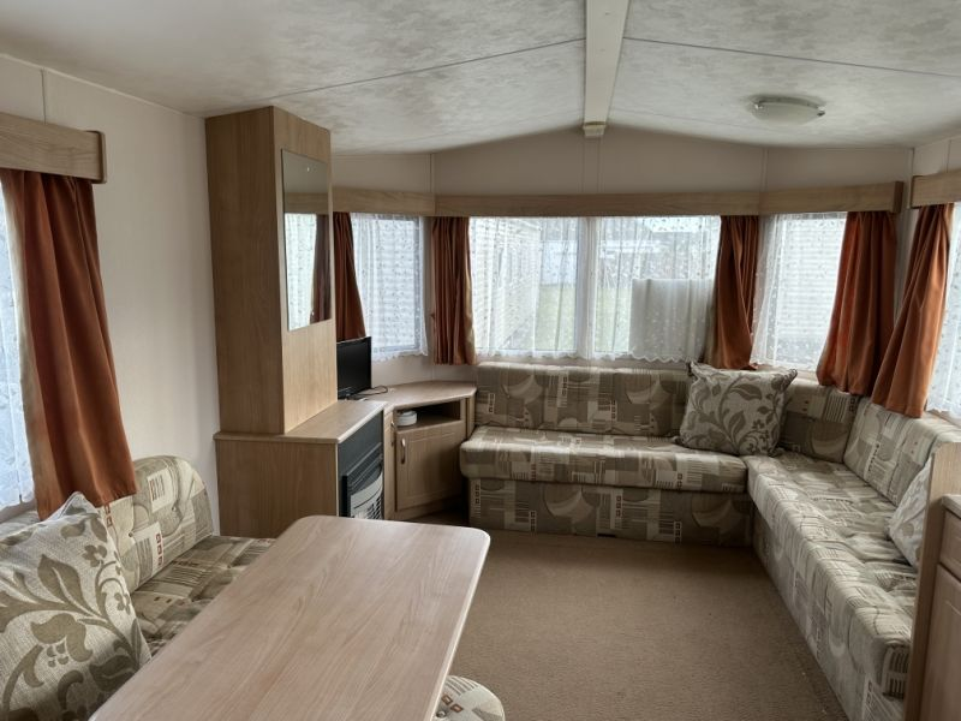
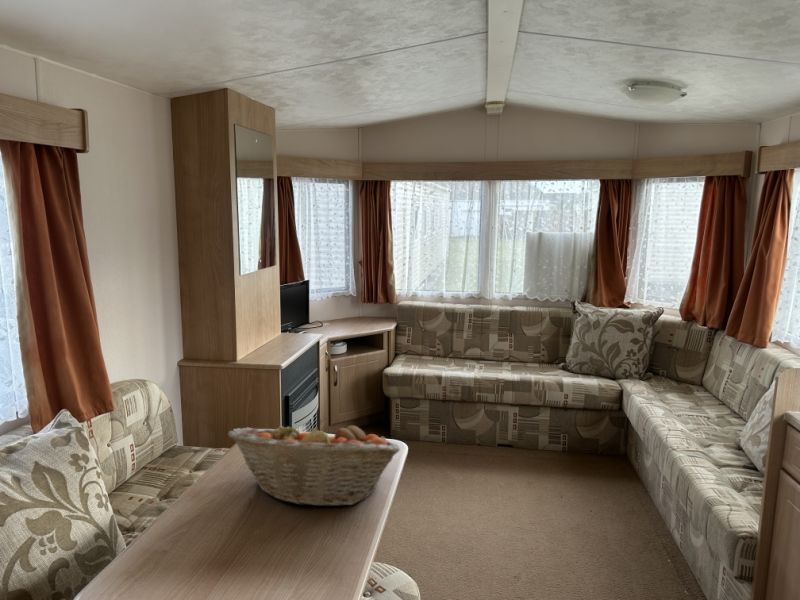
+ fruit basket (314, 452)
